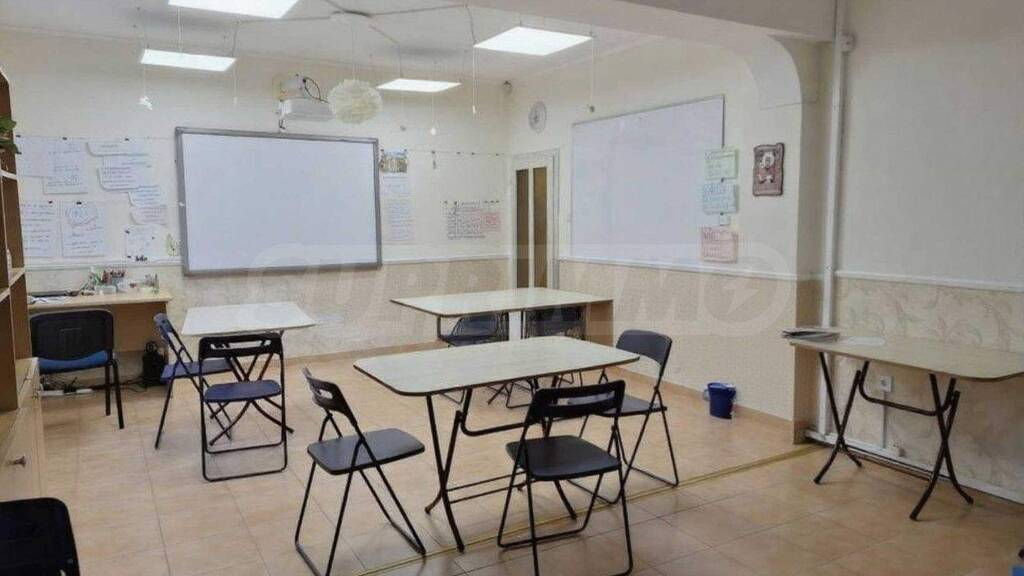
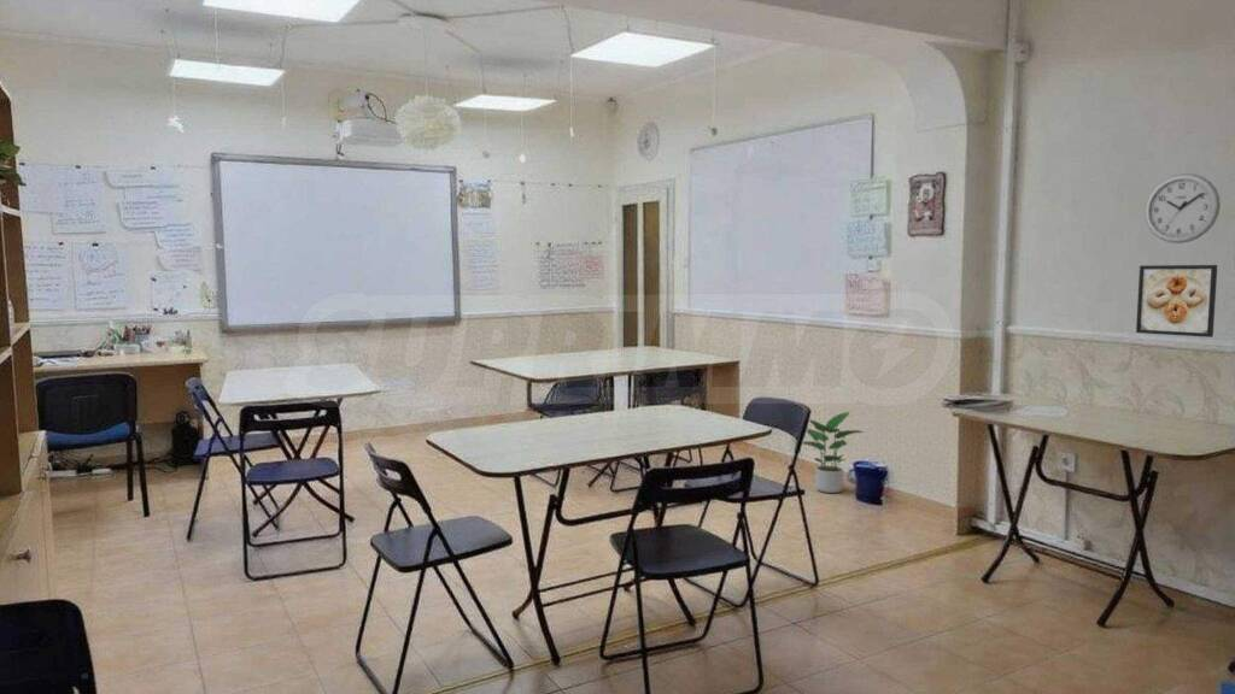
+ wall clock (1180, 208)
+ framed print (1175, 300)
+ potted plant (824, 451)
